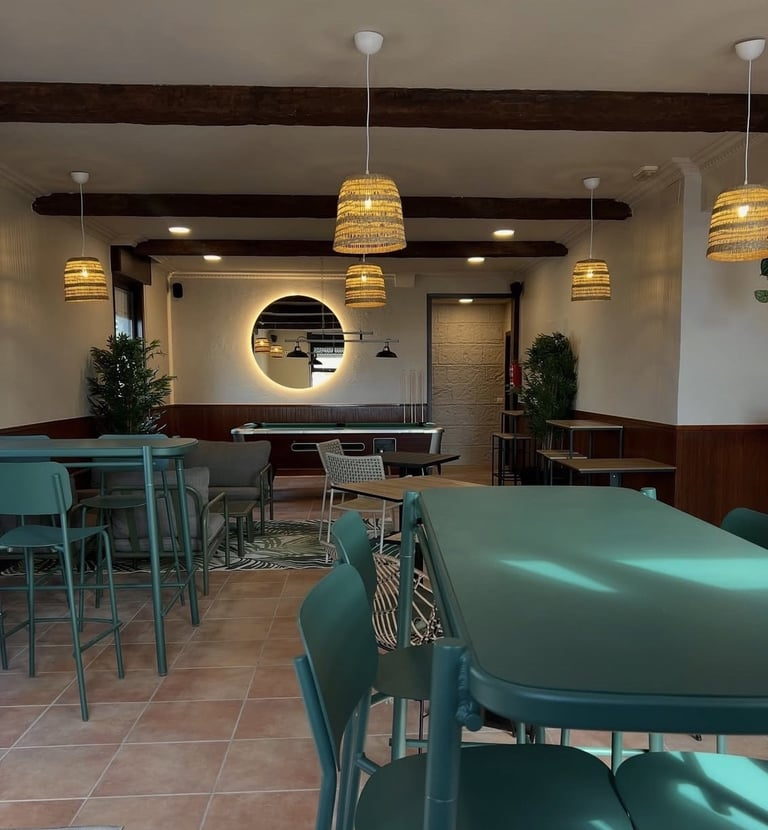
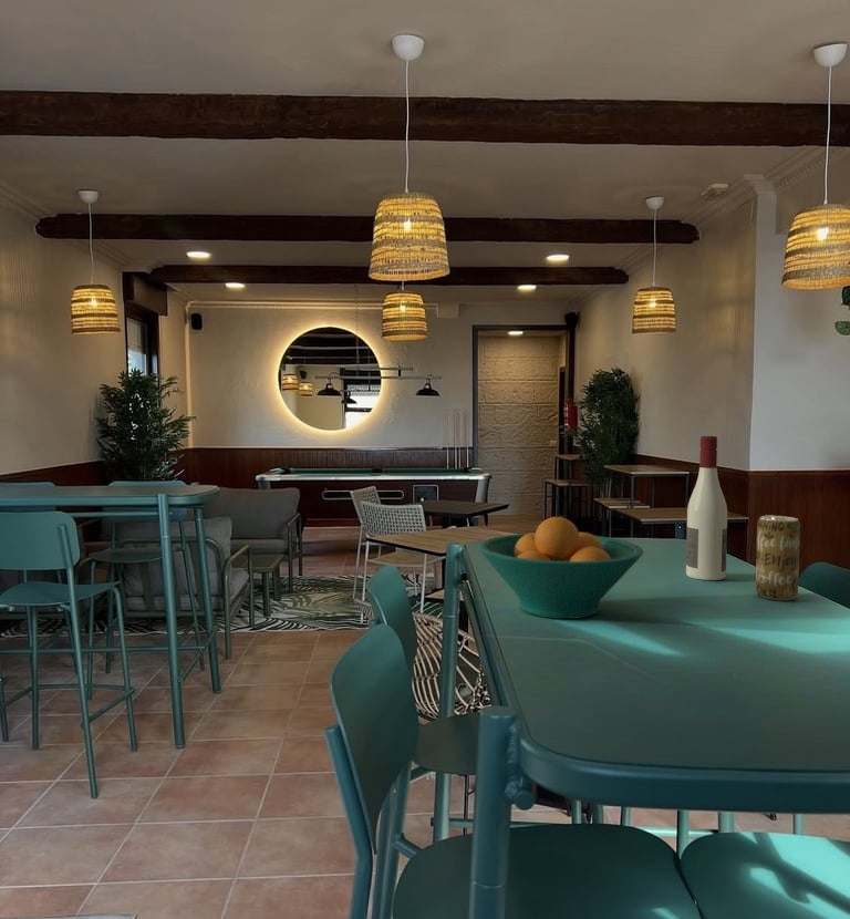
+ alcohol (707, 506)
+ fruit bowl (558, 562)
+ beverage can (777, 557)
